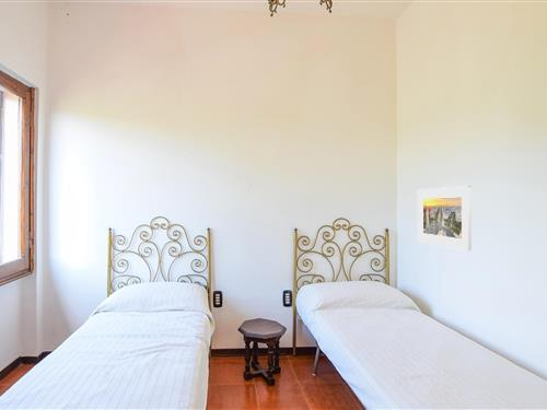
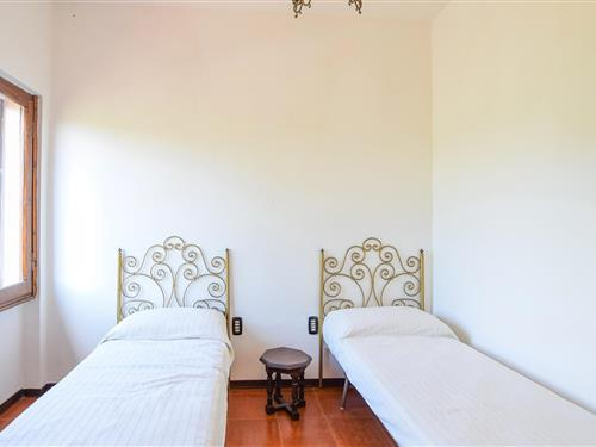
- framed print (441, 216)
